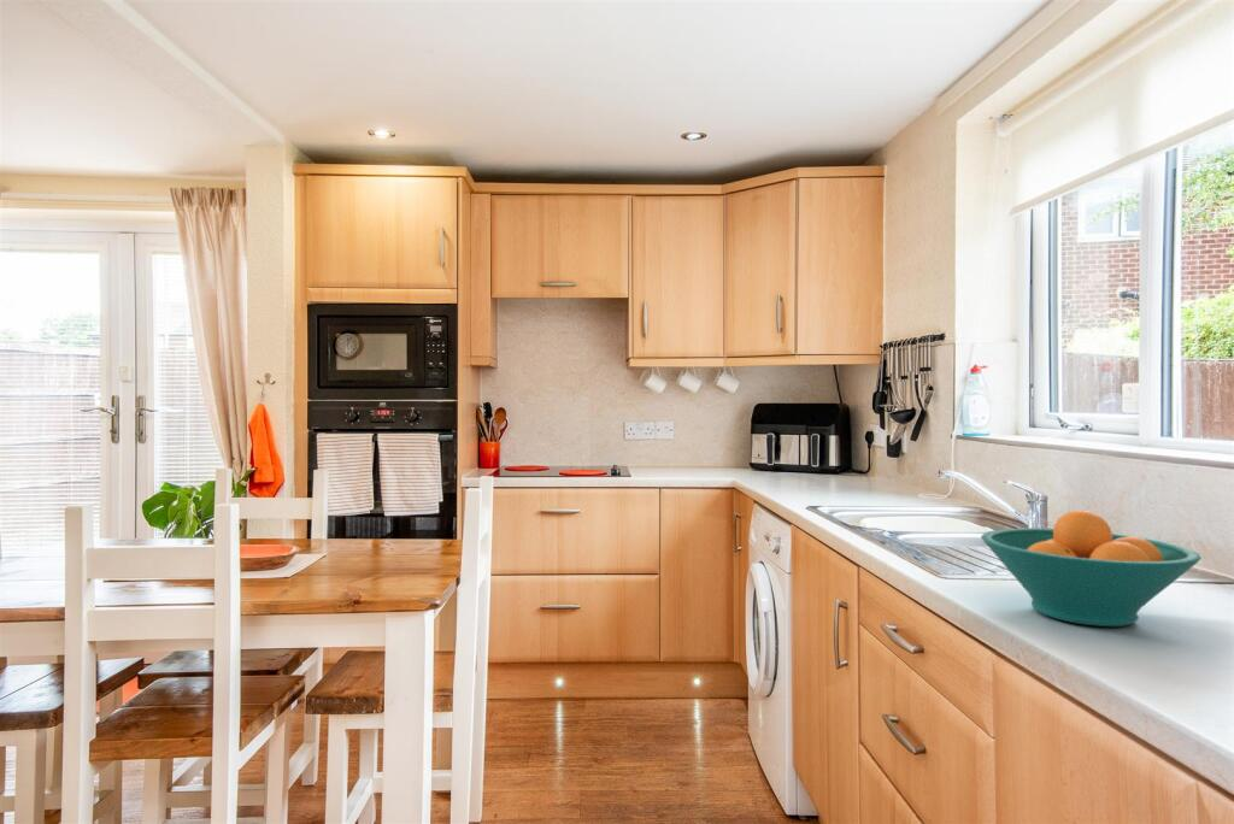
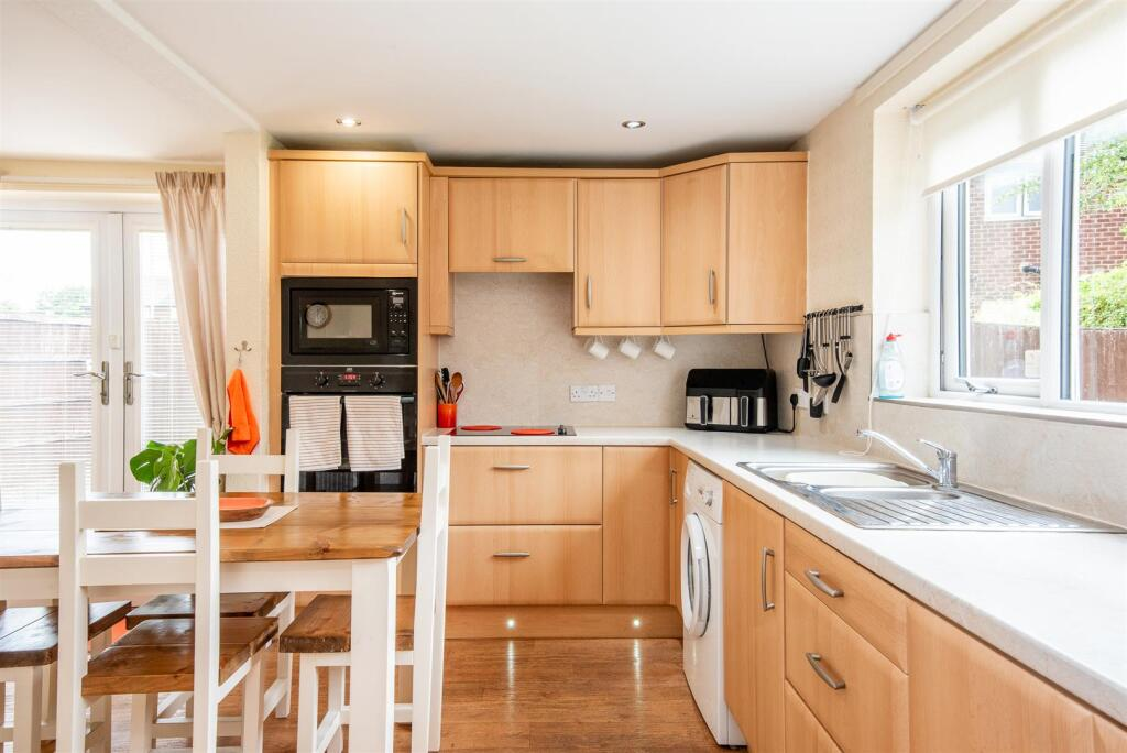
- fruit bowl (1082, 563)
